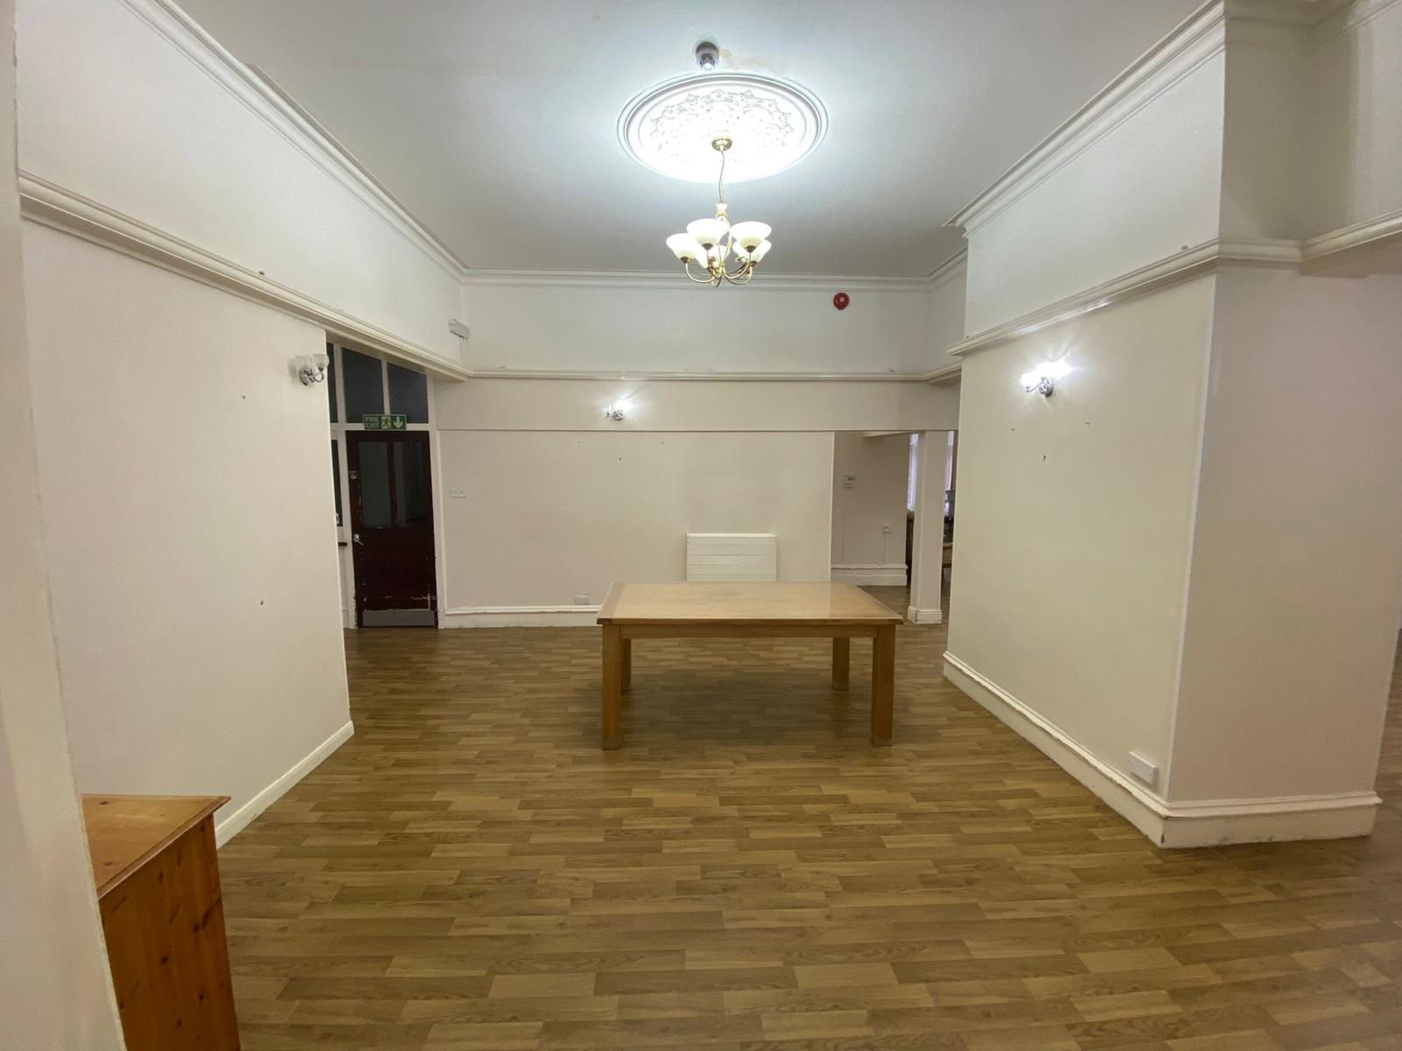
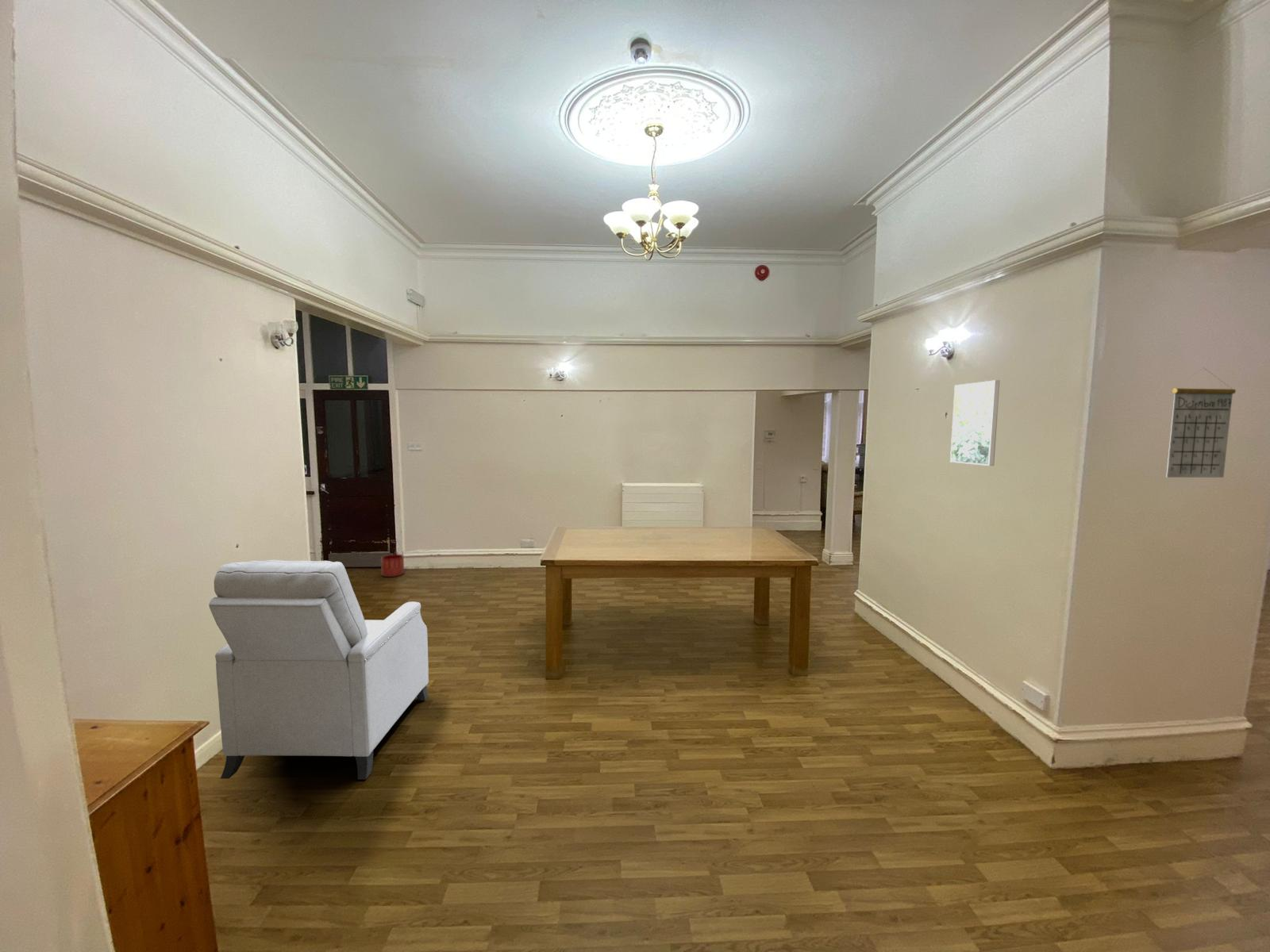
+ chair (329, 643)
+ calendar (1200, 422)
+ planter (392, 565)
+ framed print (973, 424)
